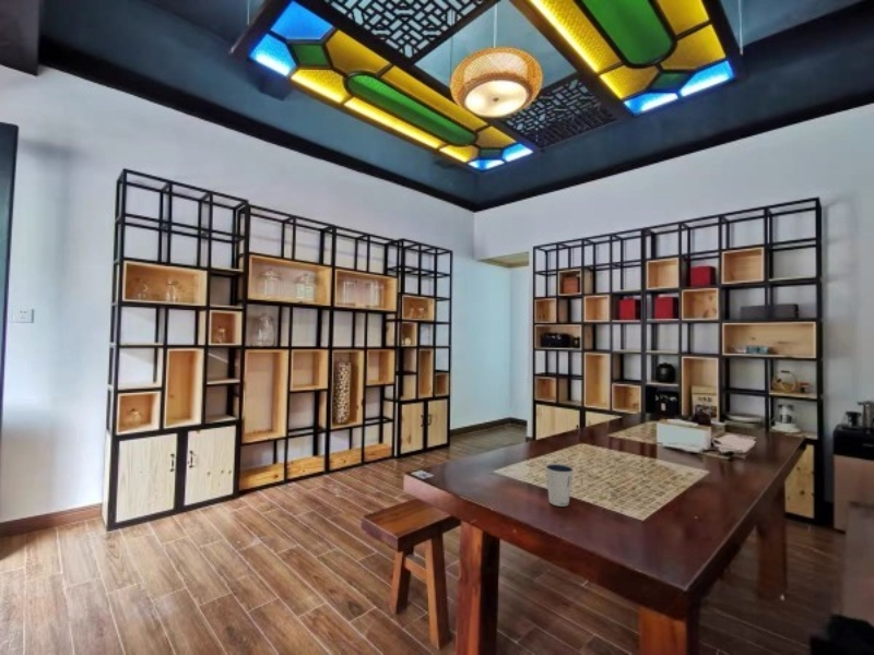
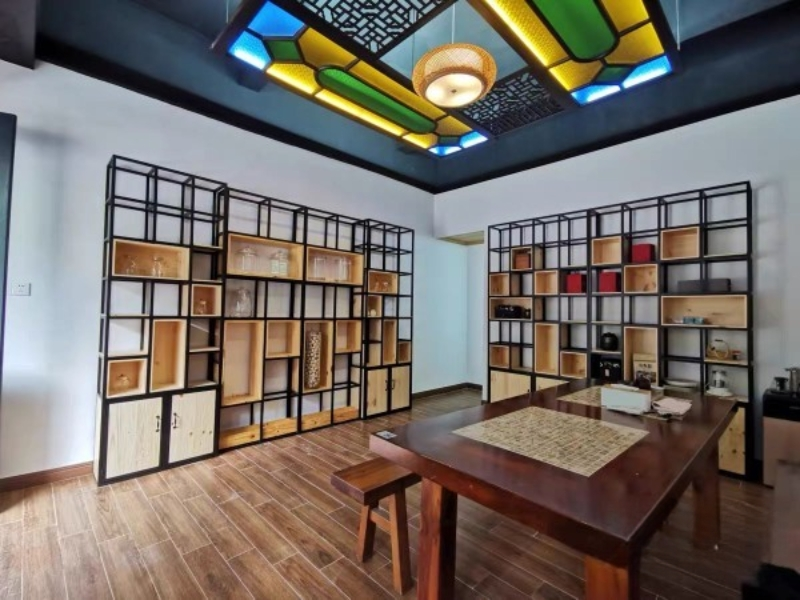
- dixie cup (558, 485)
